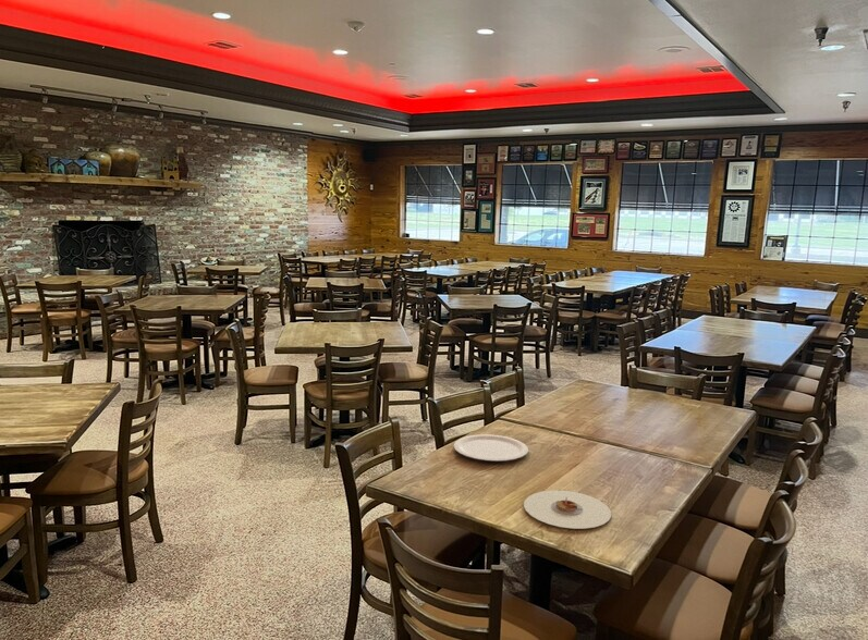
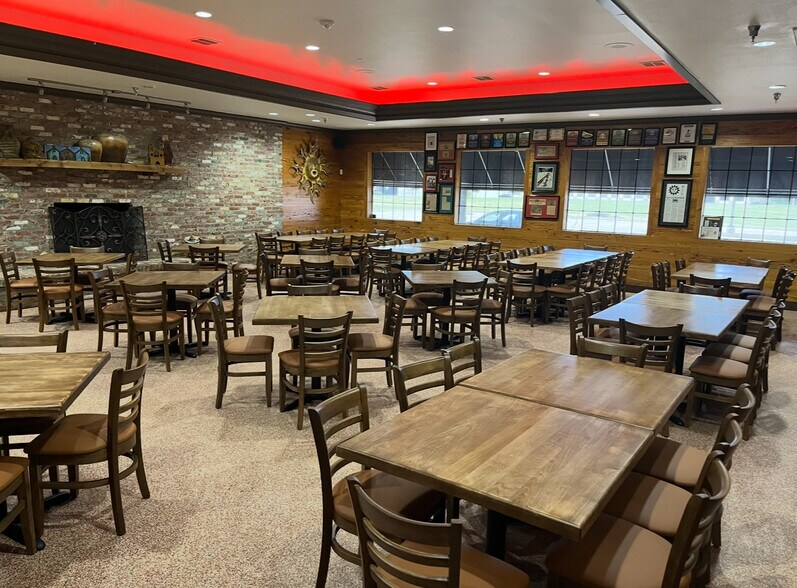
- plate (566, 504)
- plate (490, 448)
